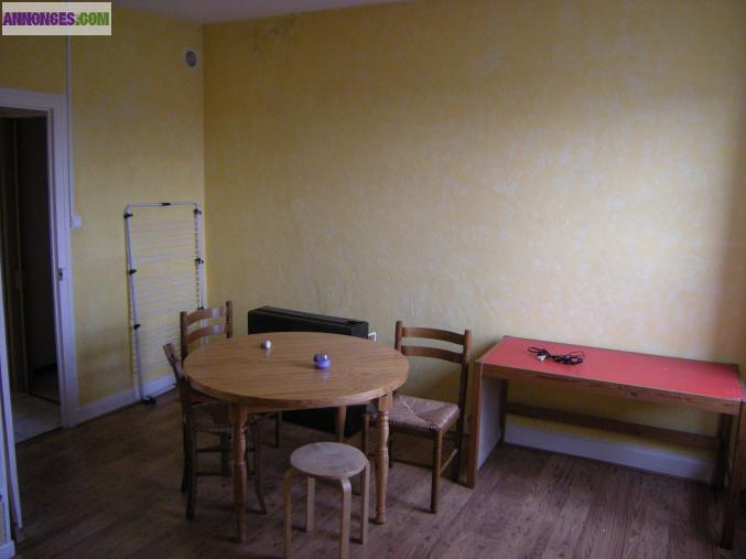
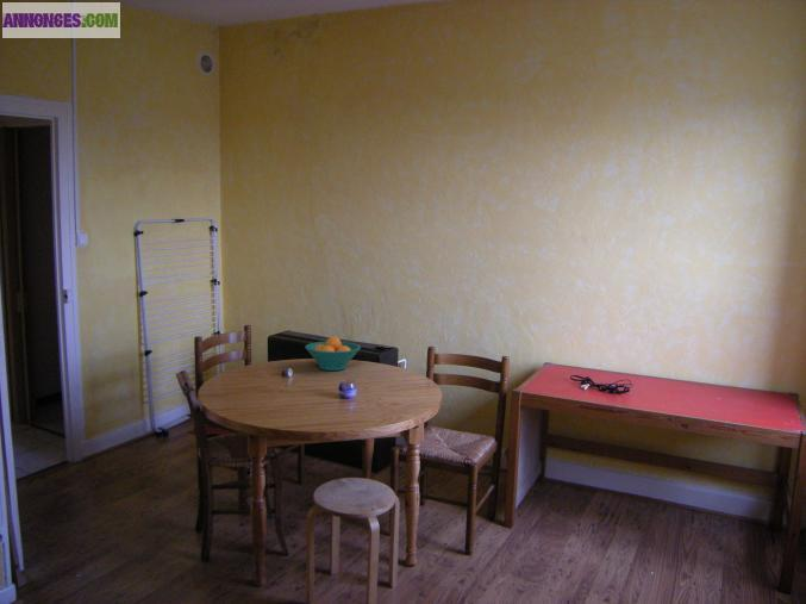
+ fruit bowl (332, 351)
